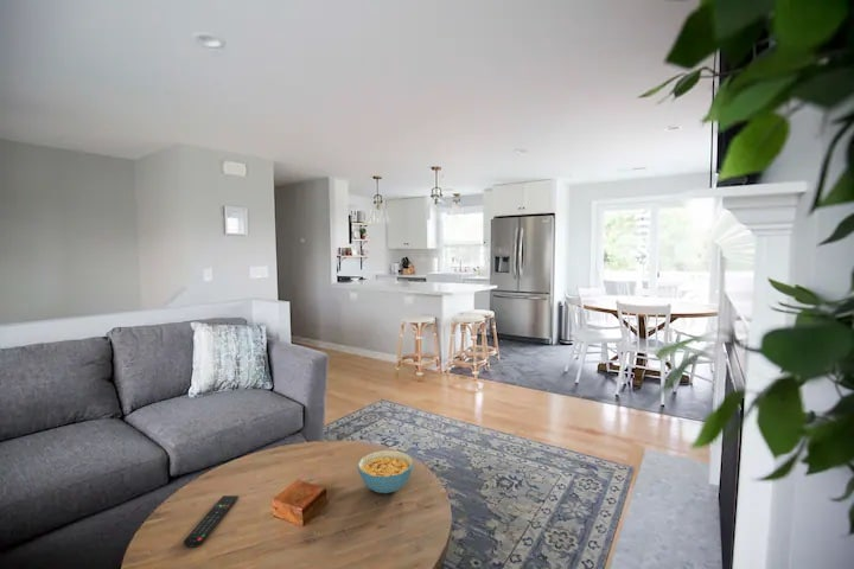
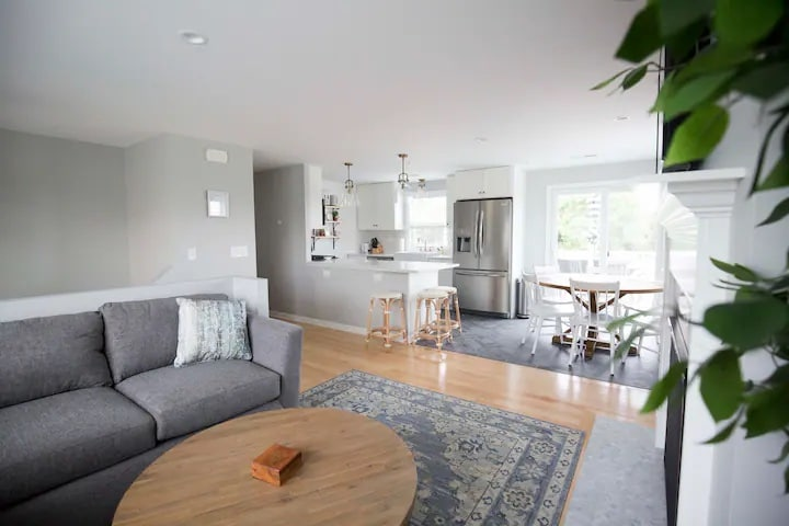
- remote control (212, 519)
- cereal bowl (385, 475)
